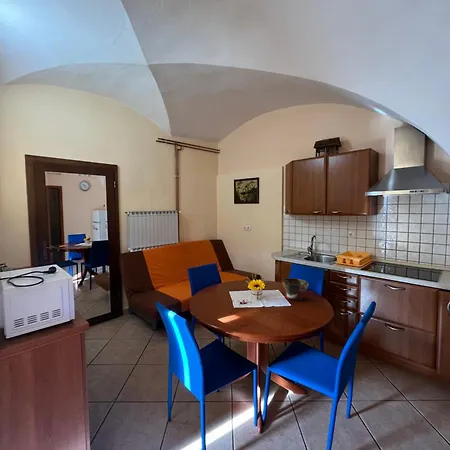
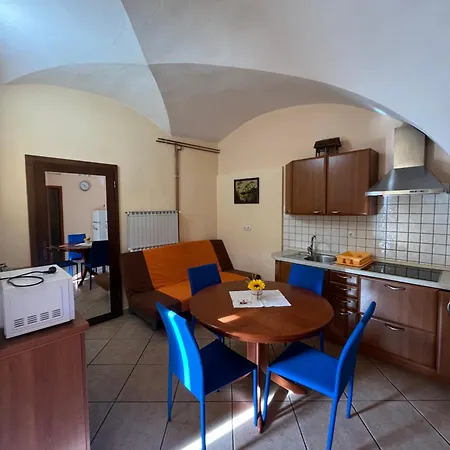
- bowl (295, 287)
